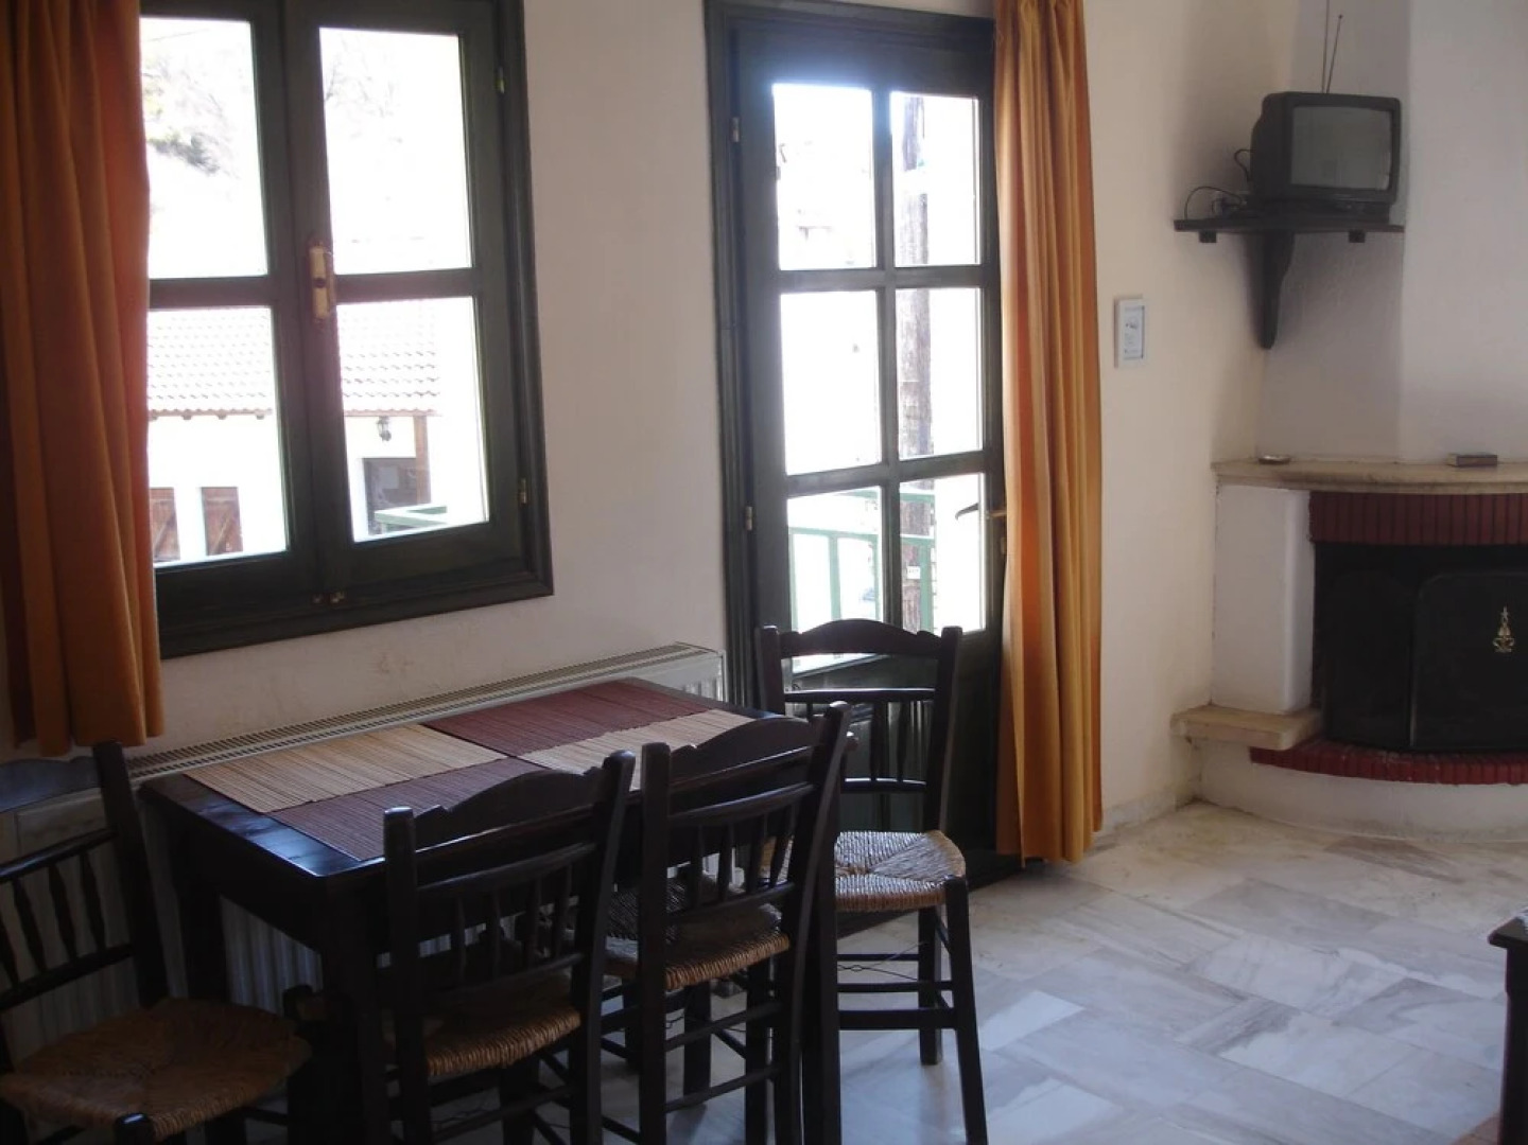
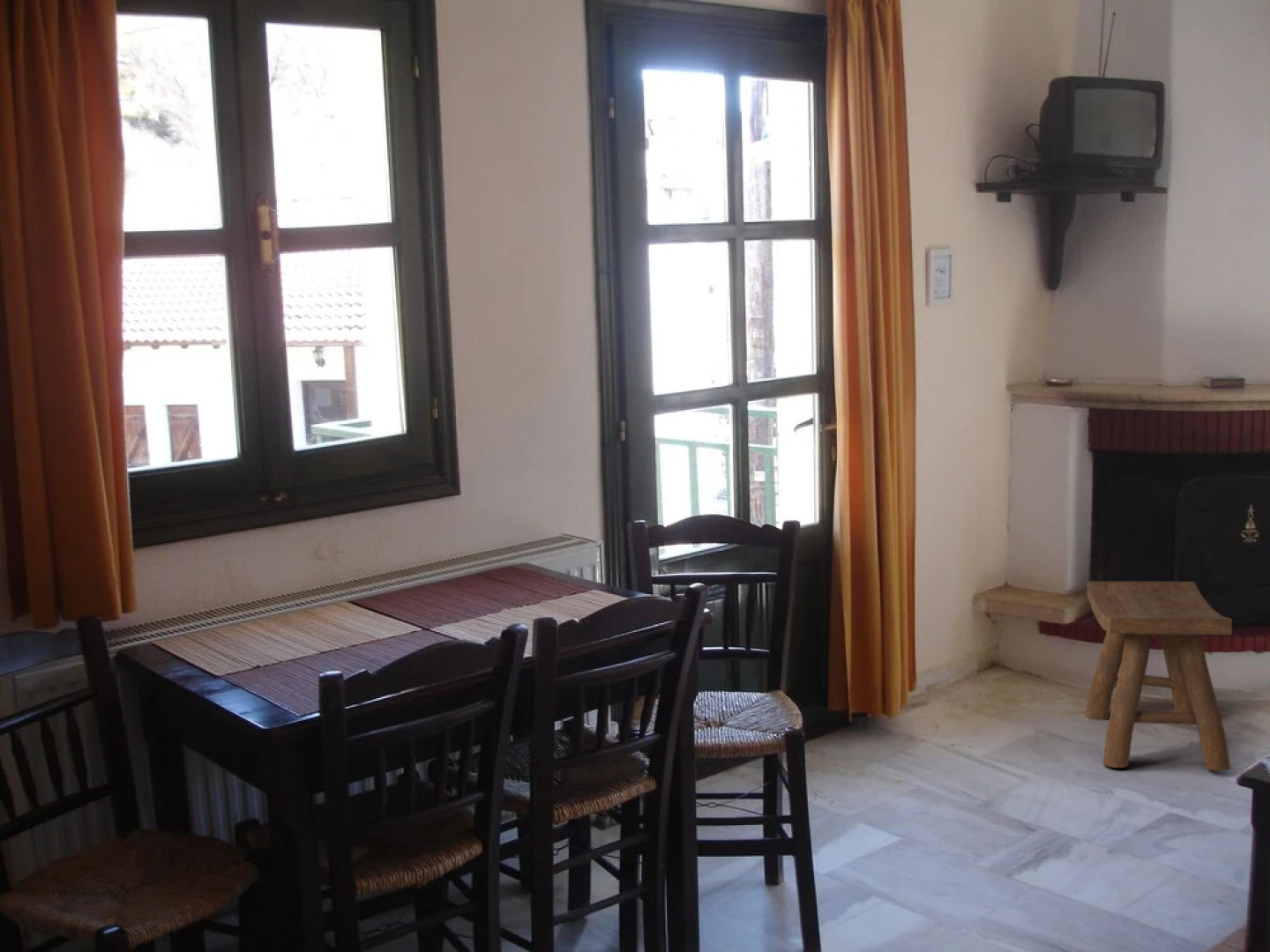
+ stool (1154, 676)
